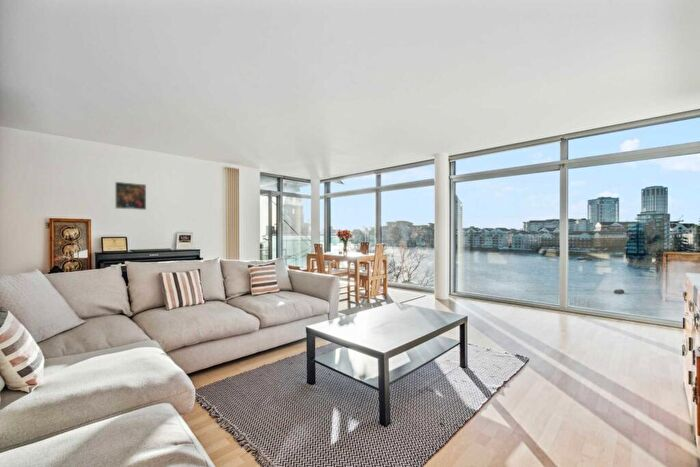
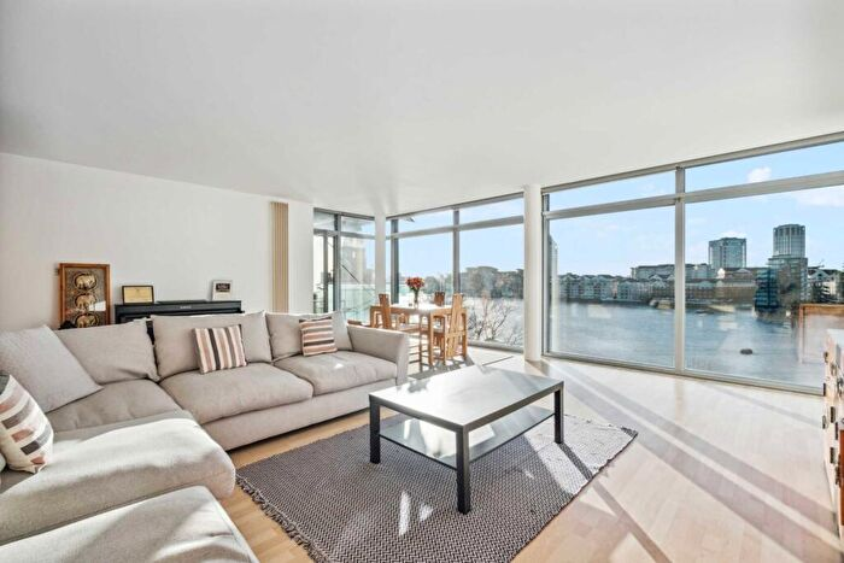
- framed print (131, 196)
